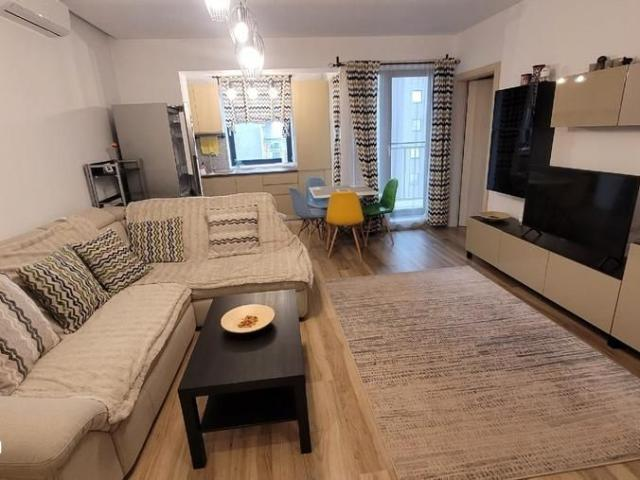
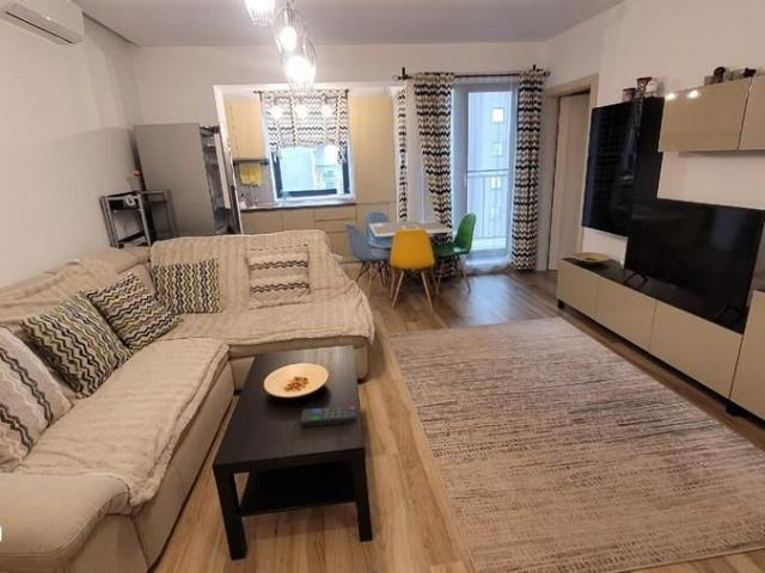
+ remote control (329, 415)
